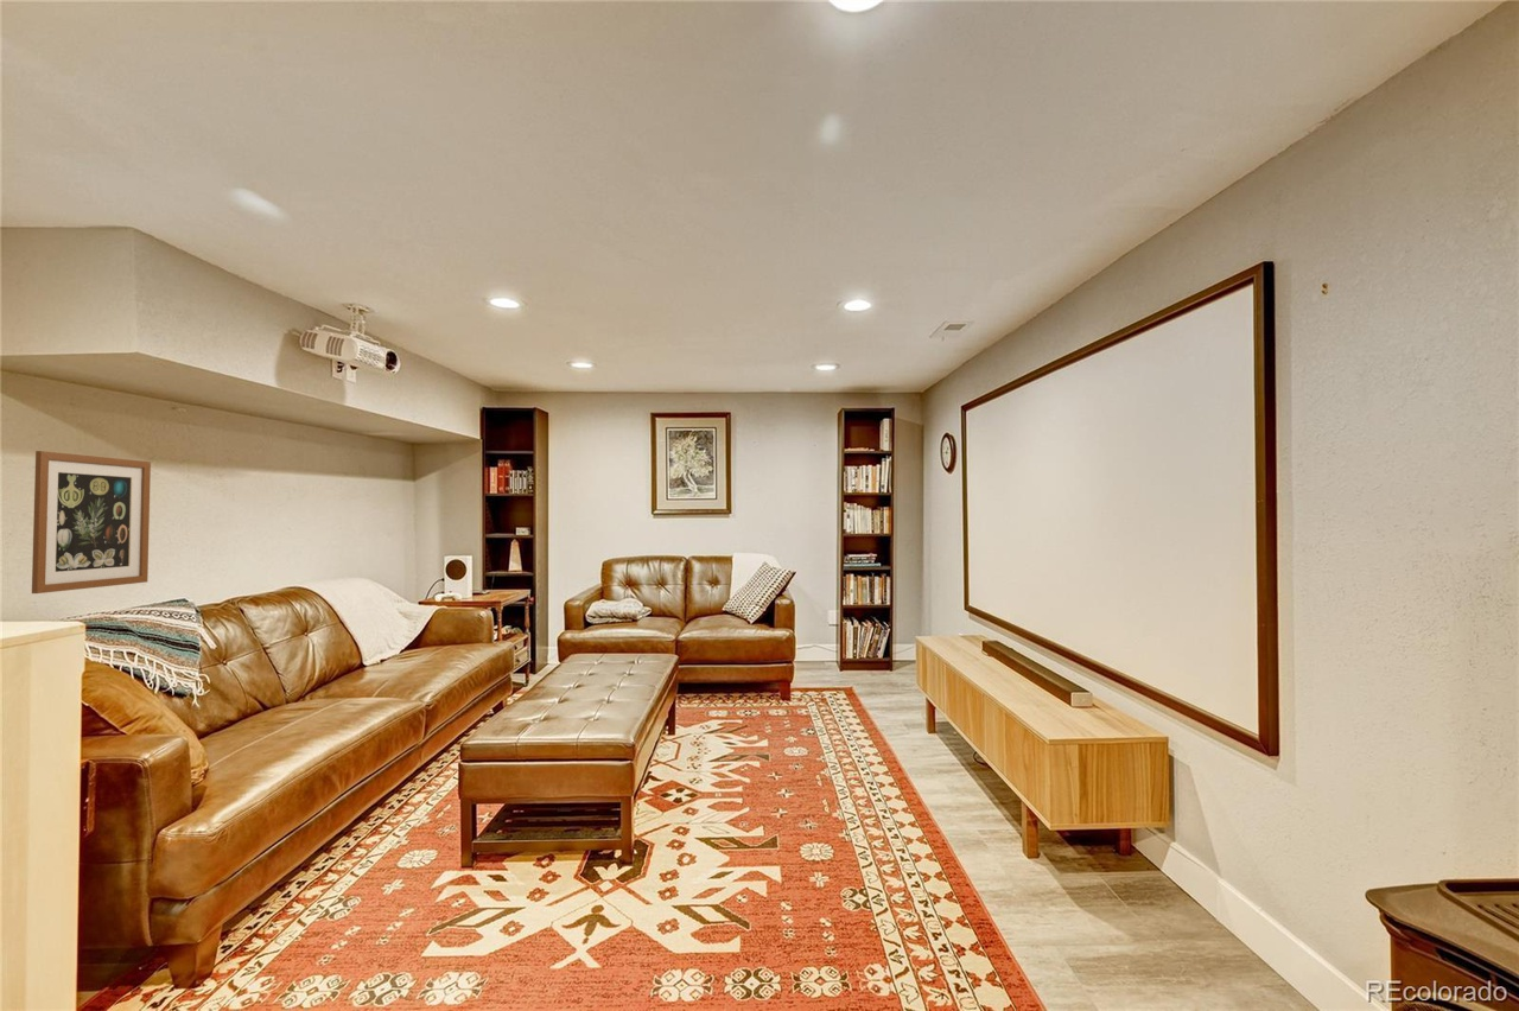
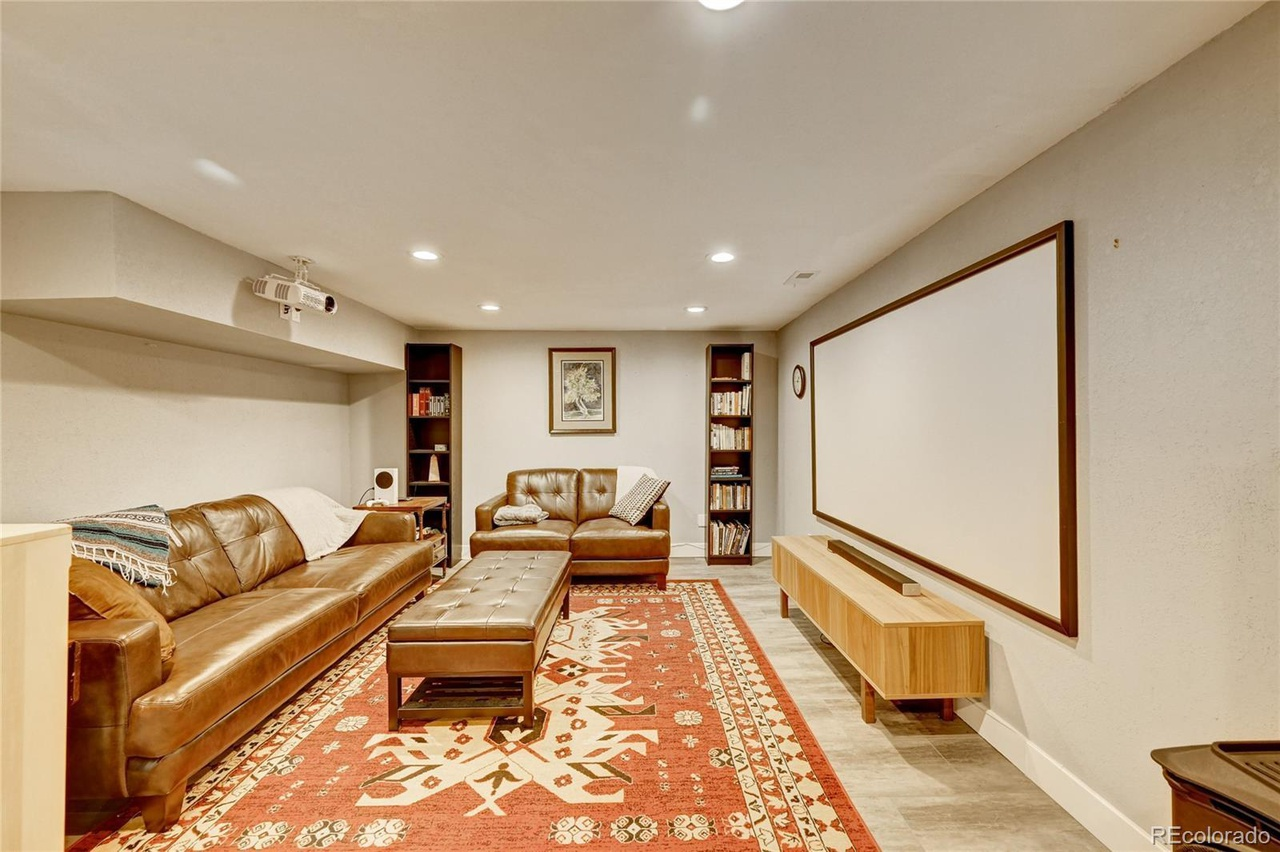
- wall art (96, 521)
